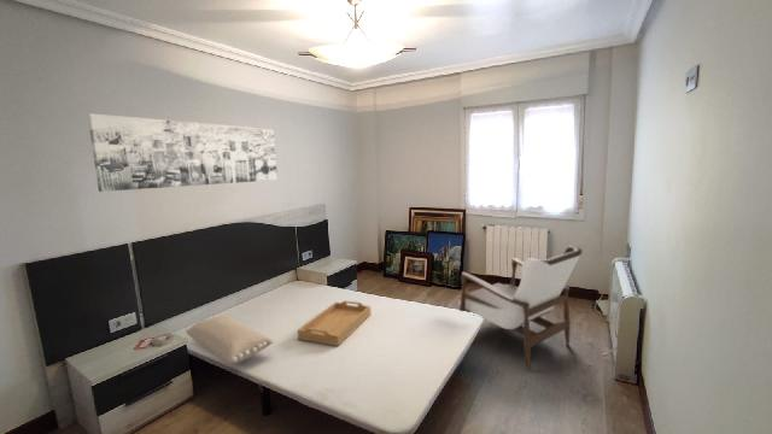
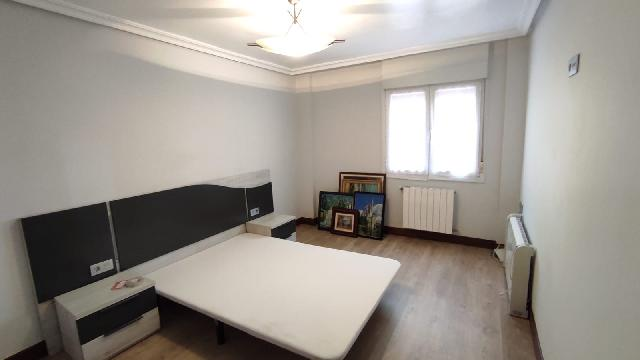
- wall art (203, 154)
- armchair (517, 294)
- serving tray (337, 319)
- pillow (229, 336)
